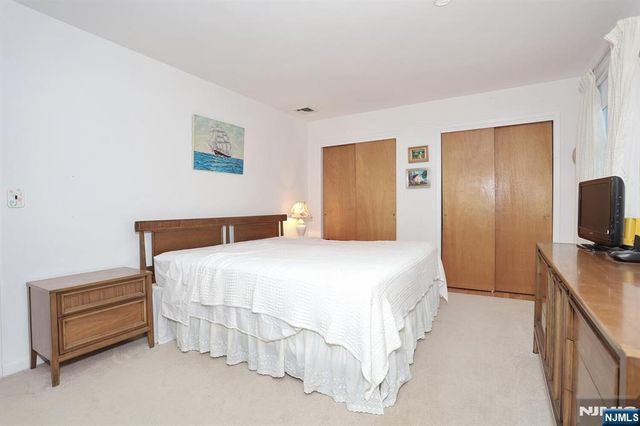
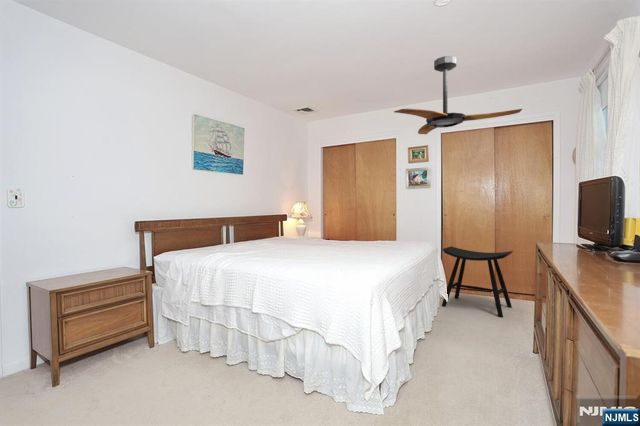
+ stool (475, 286)
+ ceiling fan (446, 92)
